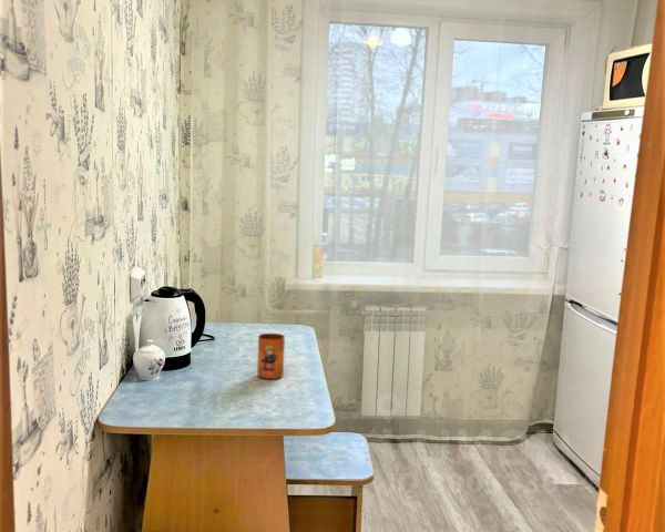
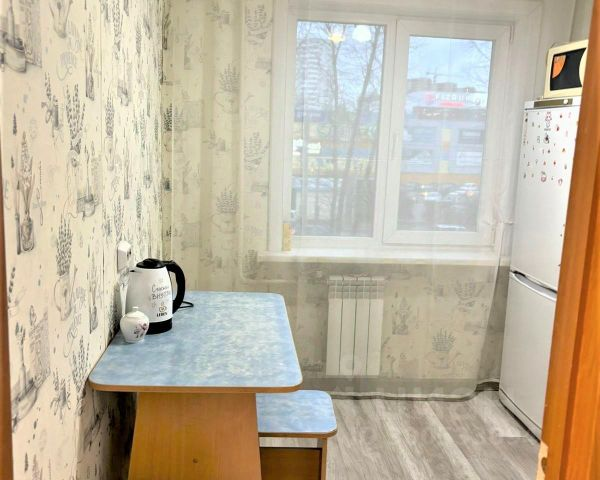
- mug (273, 354)
